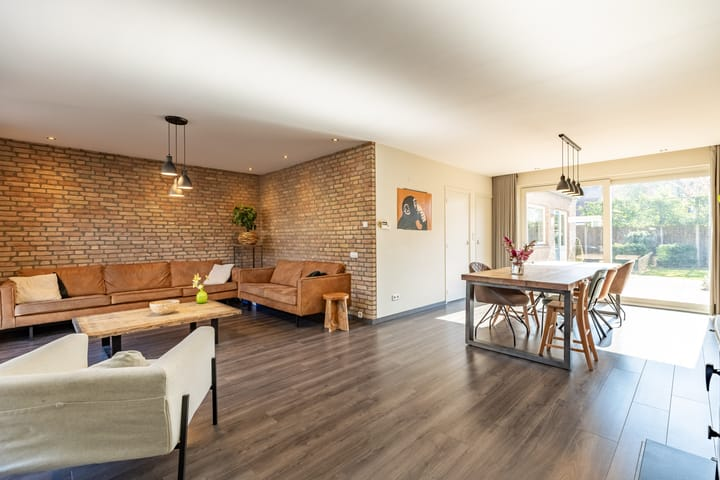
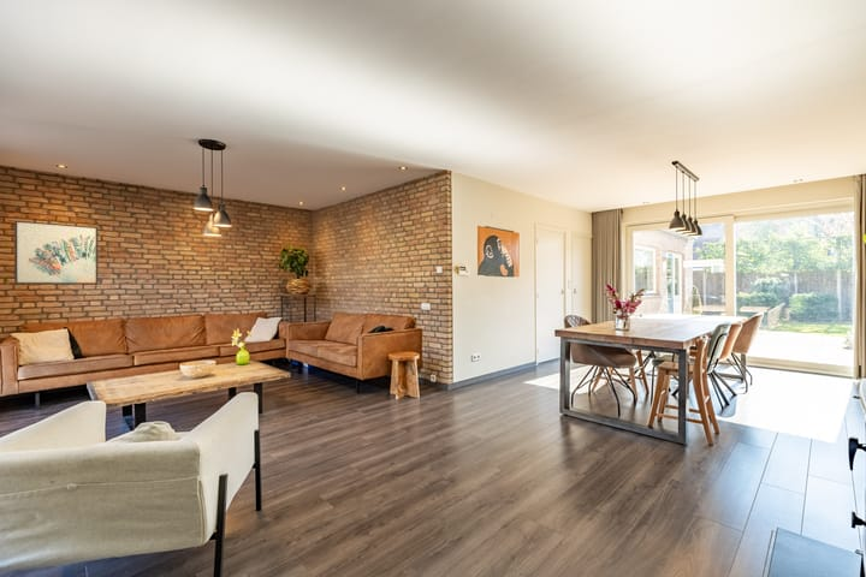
+ wall art (58, 254)
